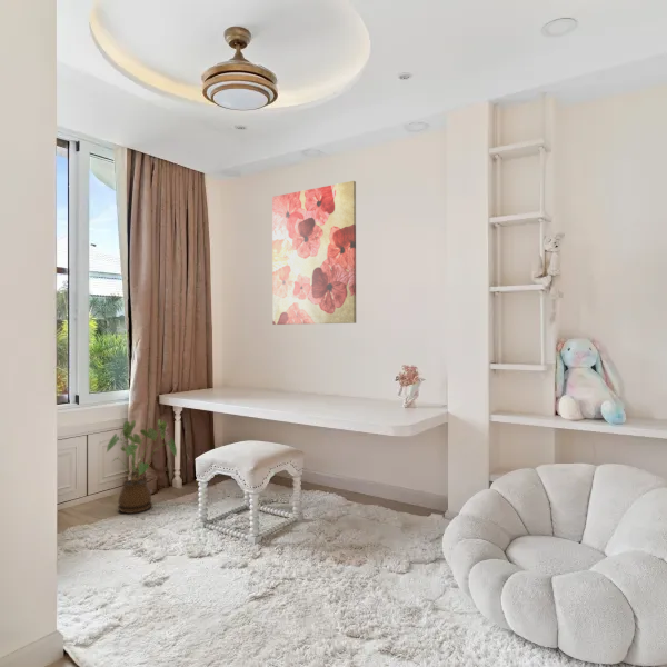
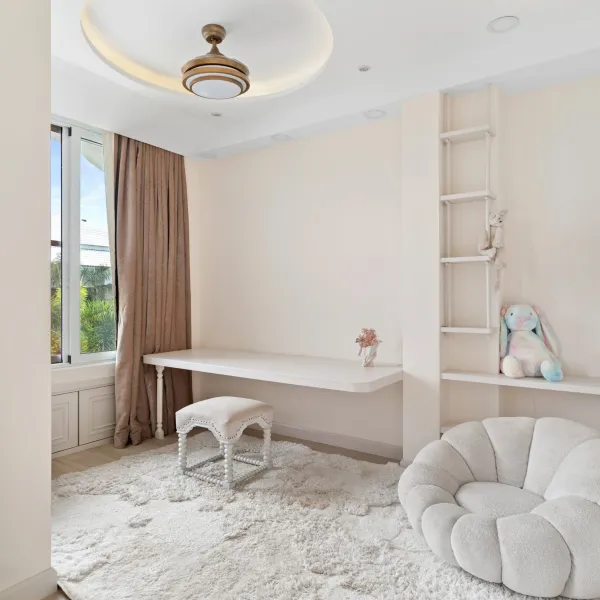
- house plant (141, 465)
- wall art (311, 256)
